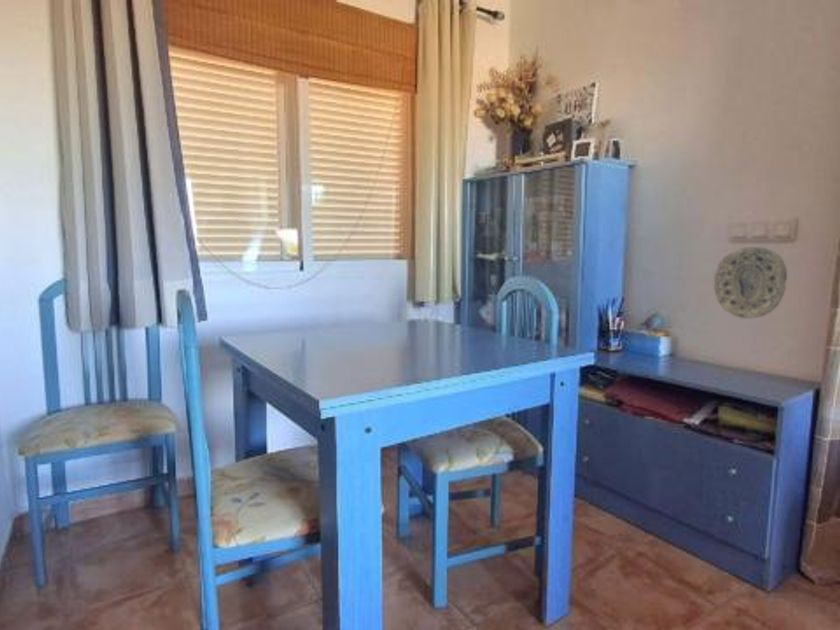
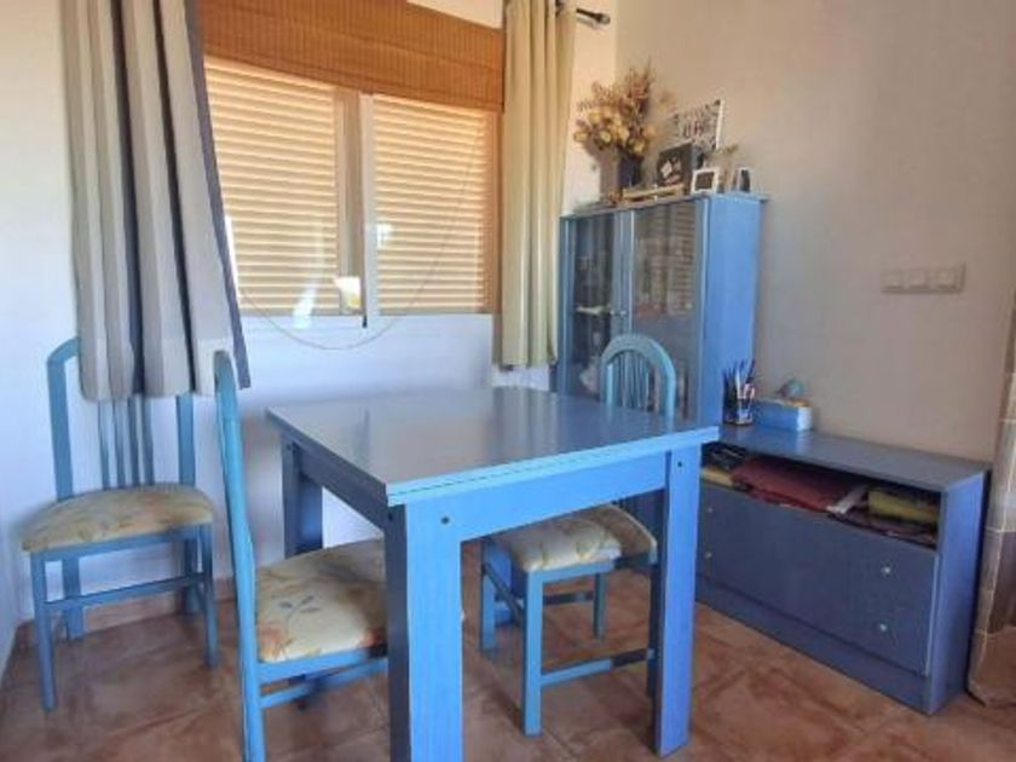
- decorative plate (747, 283)
